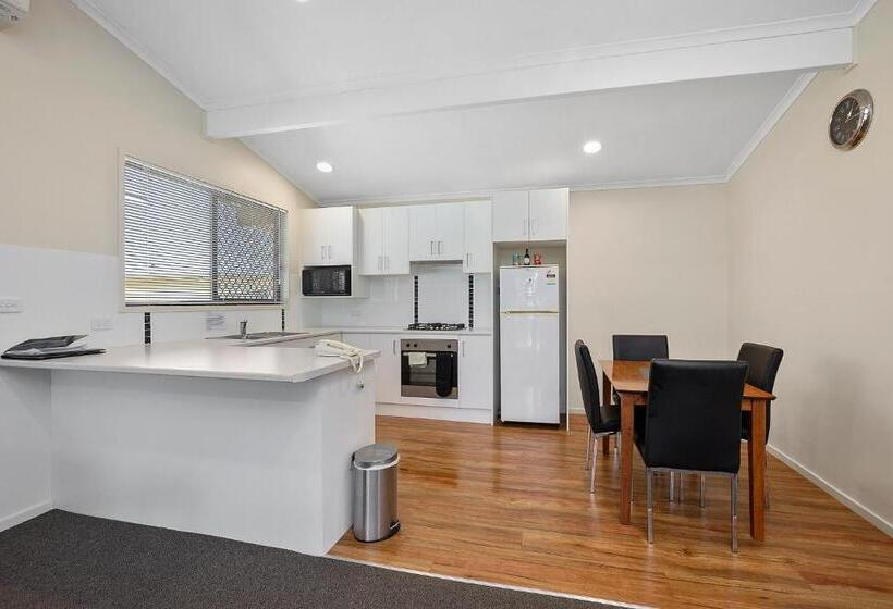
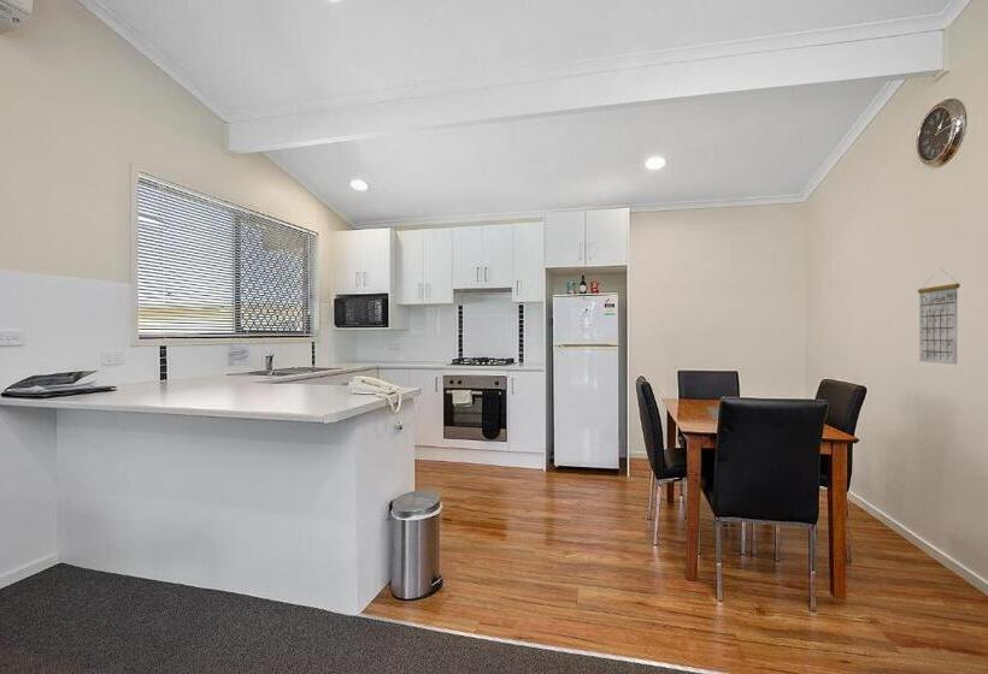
+ calendar (937, 315)
